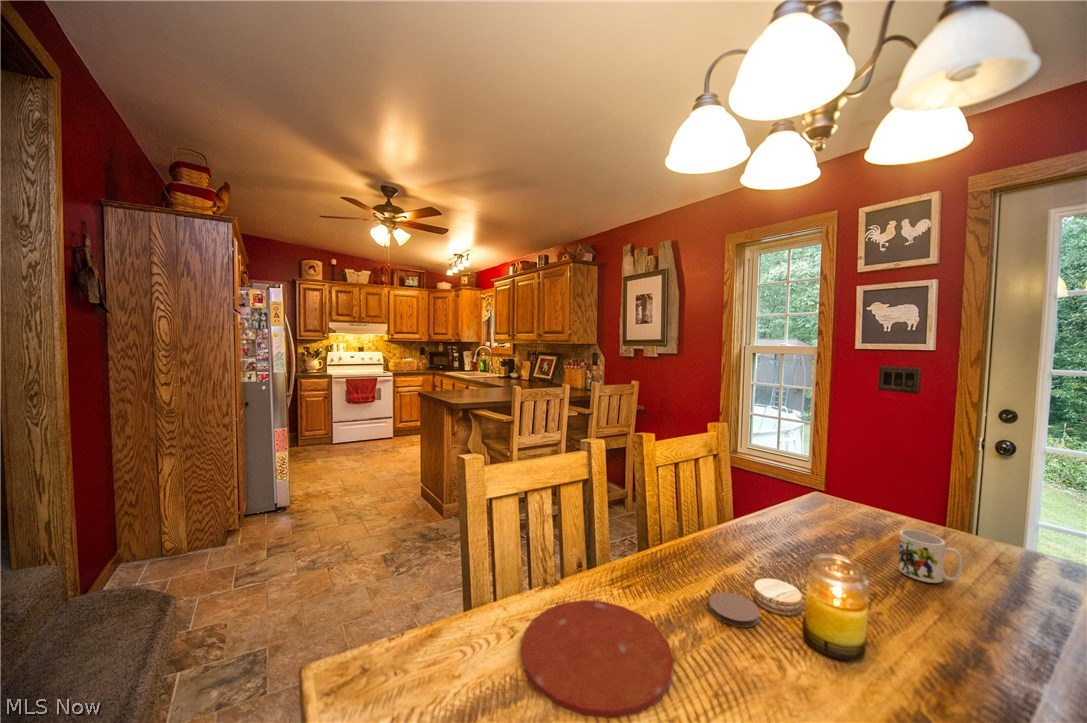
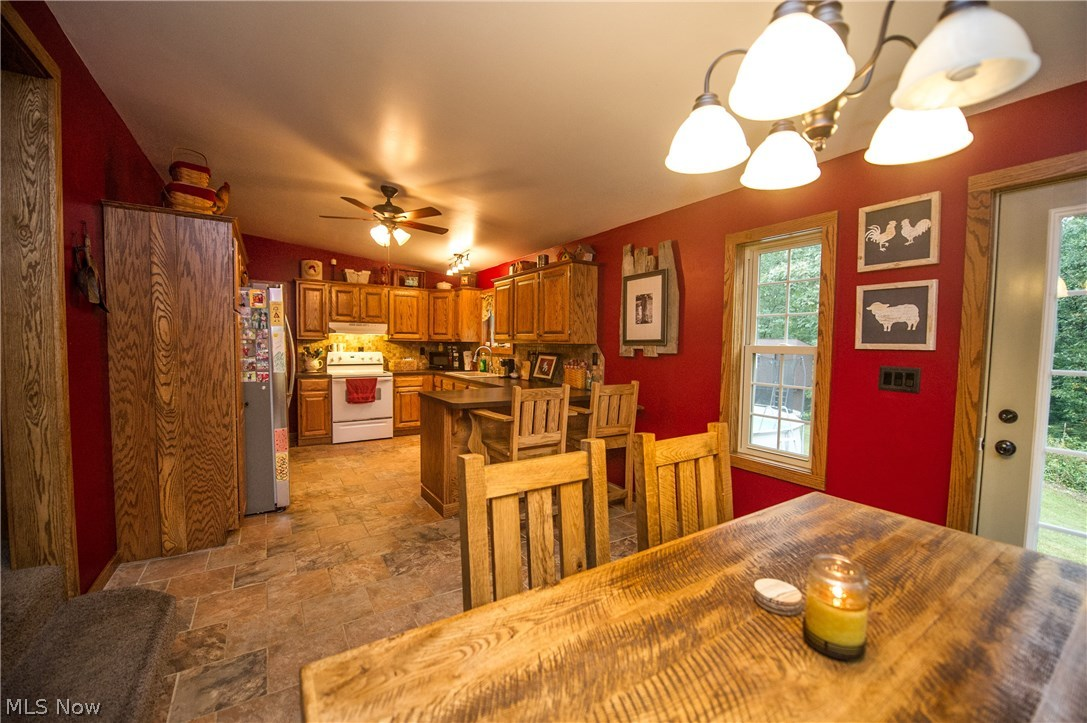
- plate (595, 648)
- coaster (733, 608)
- mug (929, 558)
